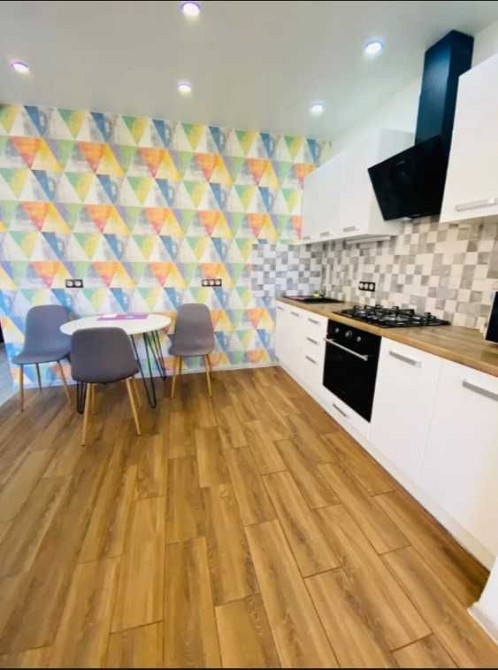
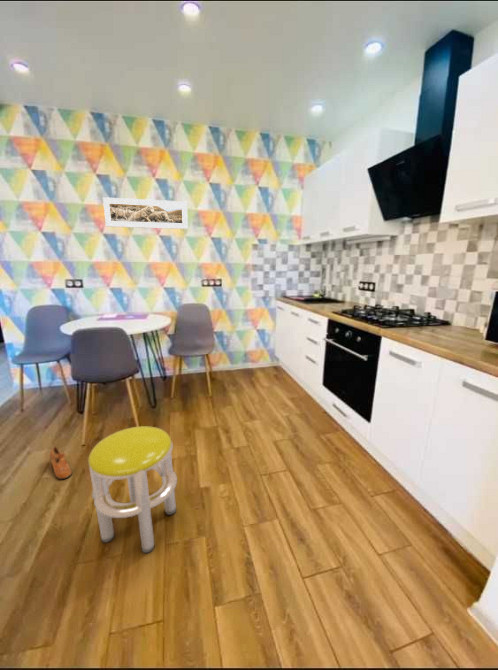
+ stool (136, 484)
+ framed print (147, 213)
+ shoe (60, 460)
